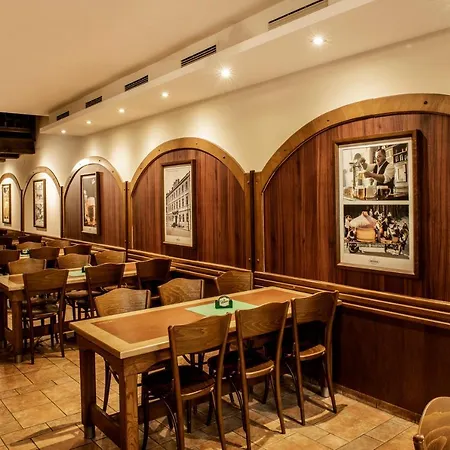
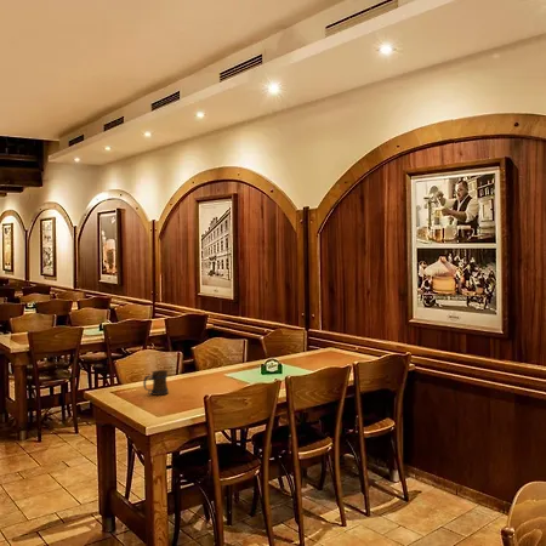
+ beer mug (155, 382)
